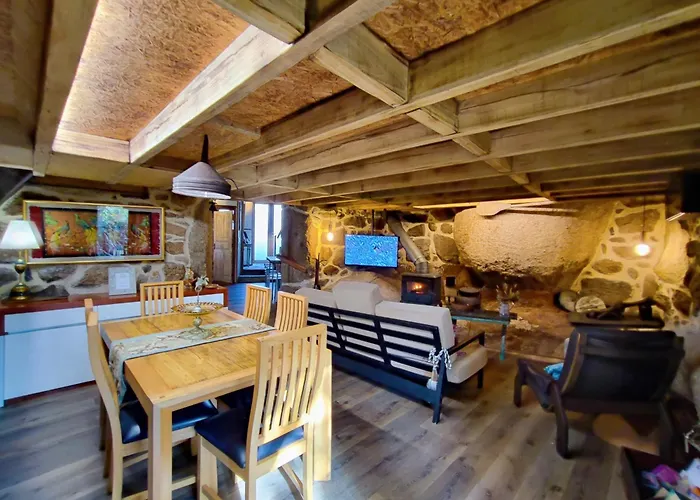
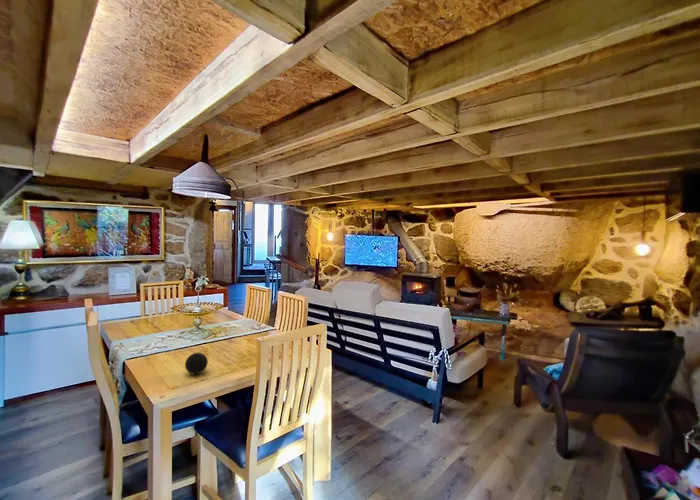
+ decorative ball (196, 363)
